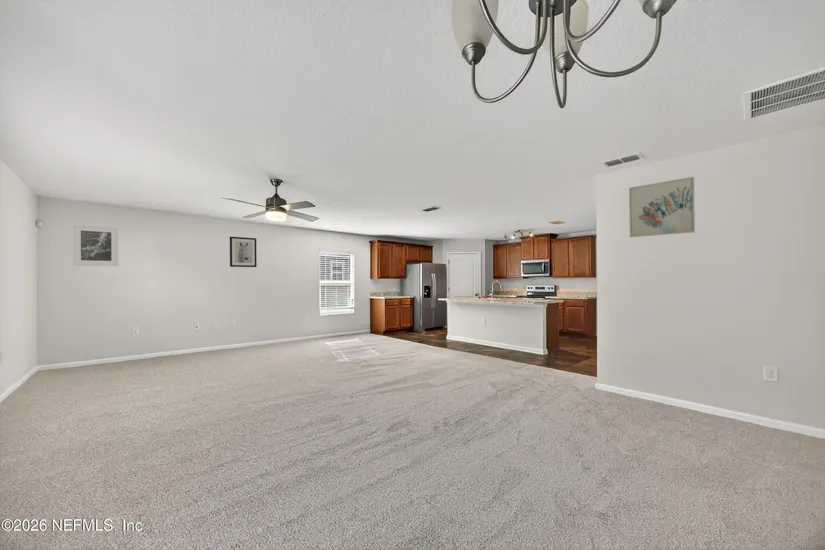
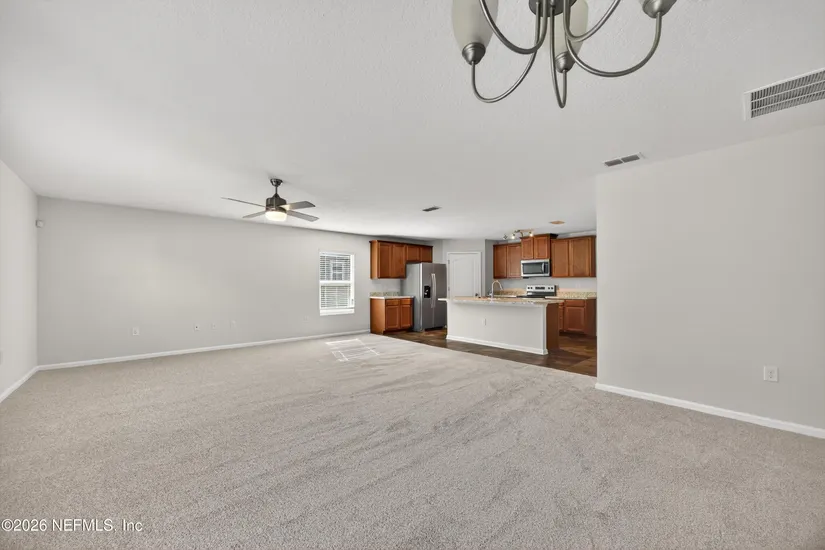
- wall art (243, 252)
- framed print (96, 246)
- wall art (660, 208)
